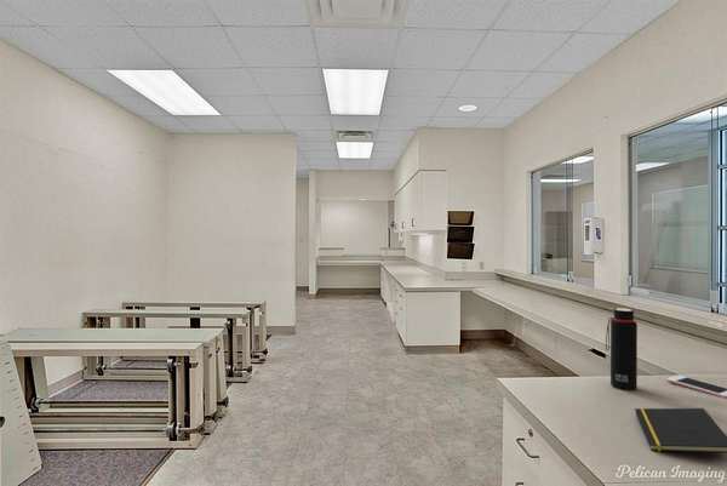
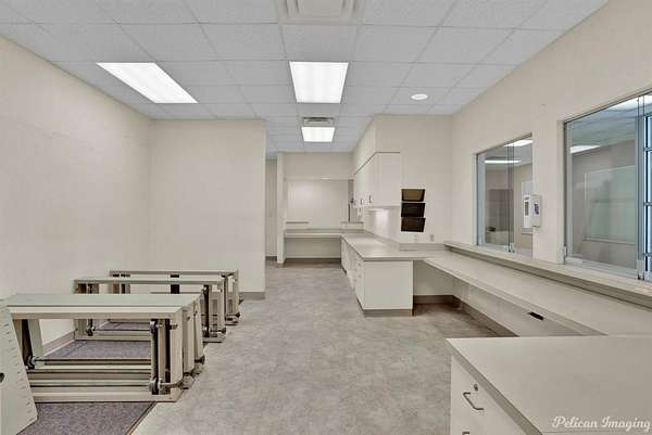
- notepad (679, 428)
- water bottle (620, 347)
- cell phone (700, 385)
